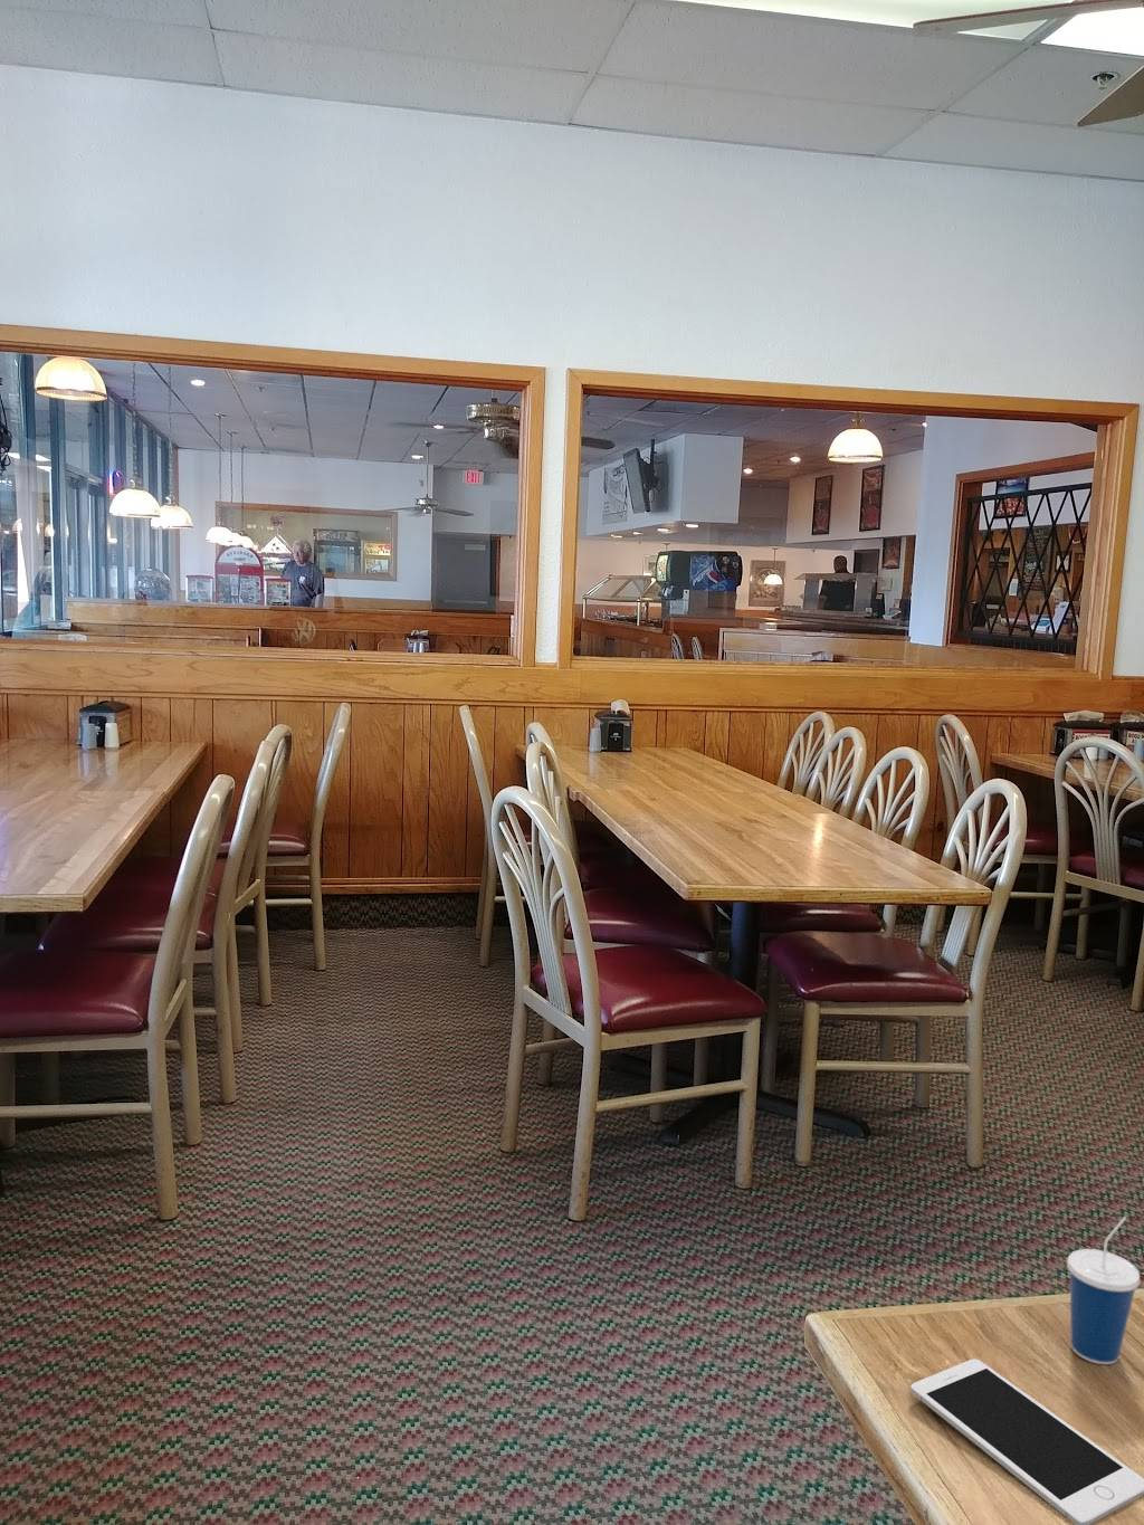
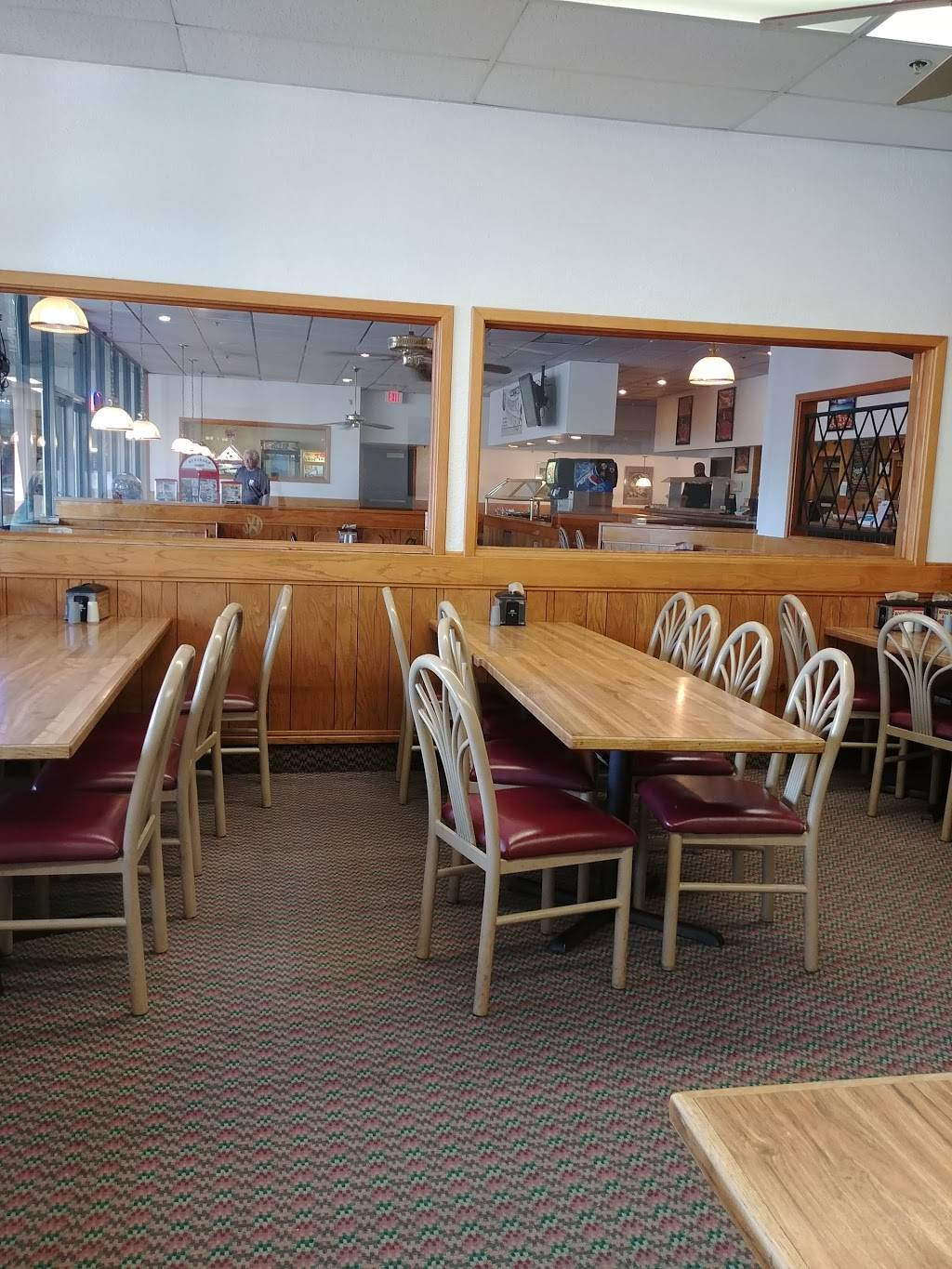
- cell phone (1024, 1436)
- cup (1101, 1285)
